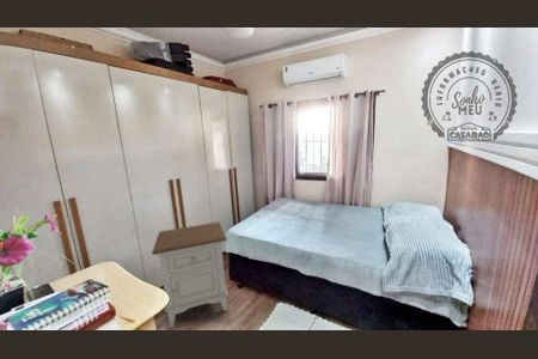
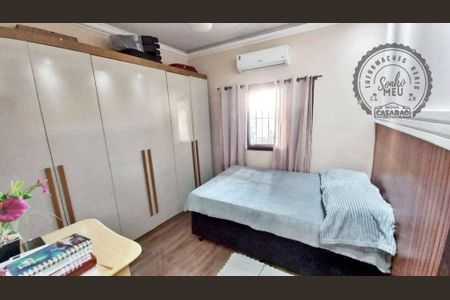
- nightstand (195, 270)
